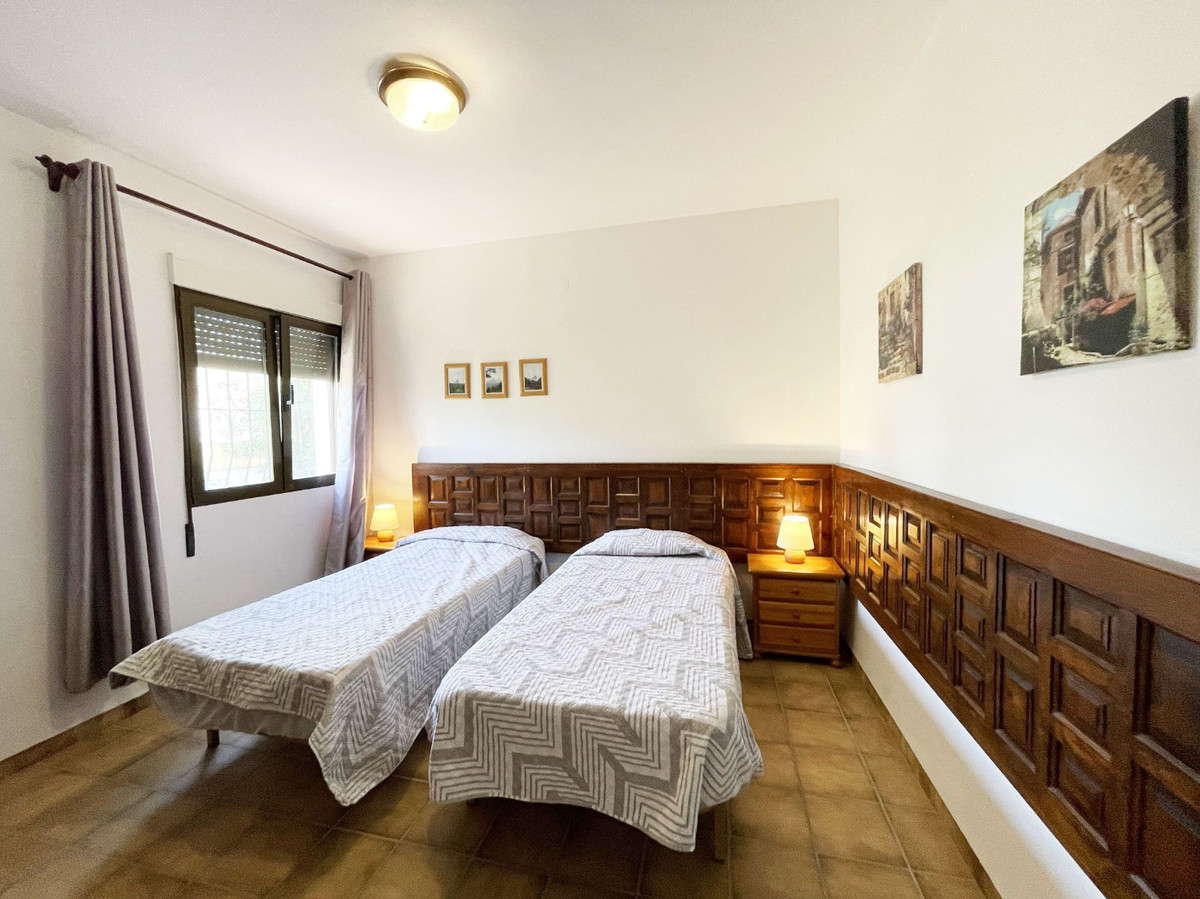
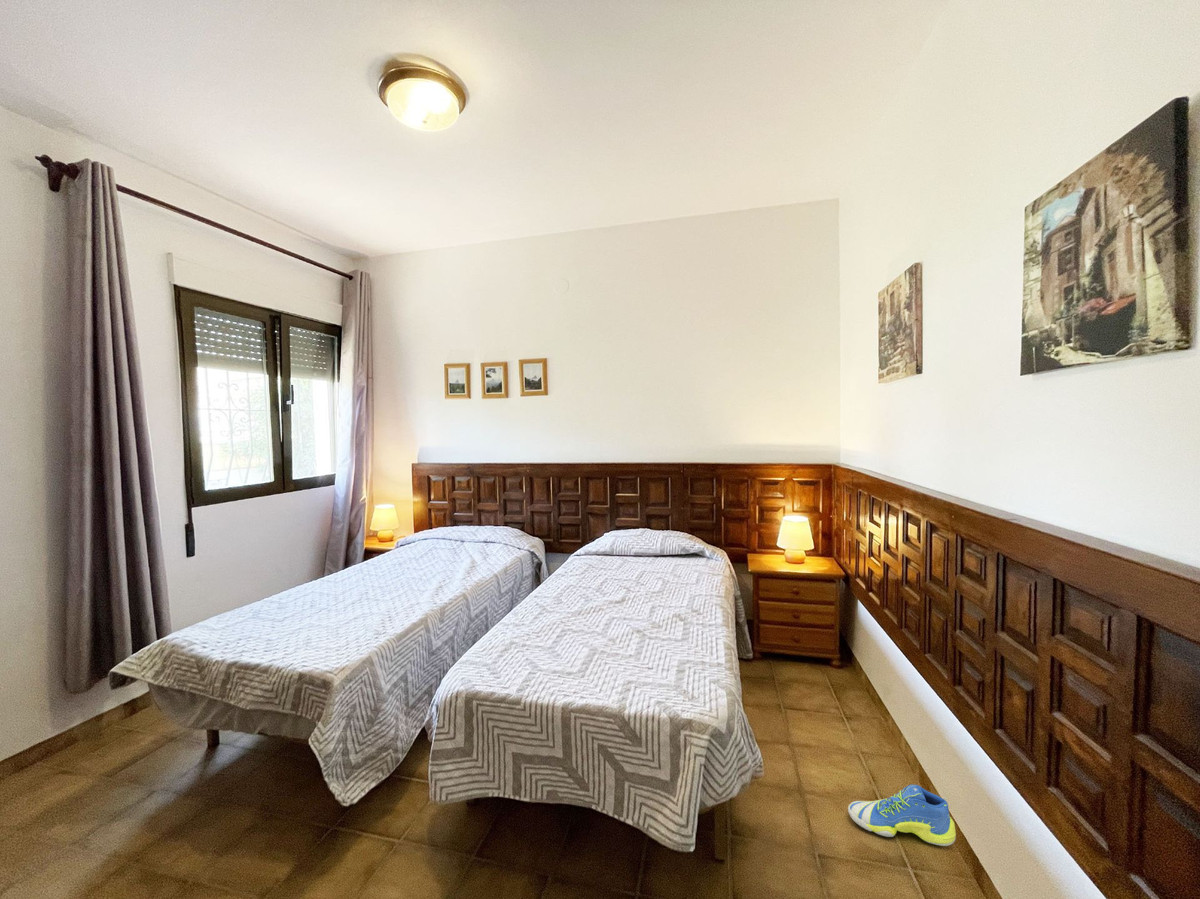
+ sneaker (899, 804)
